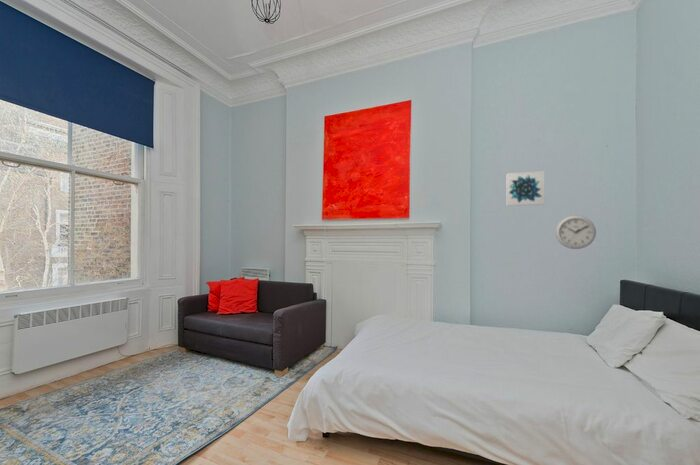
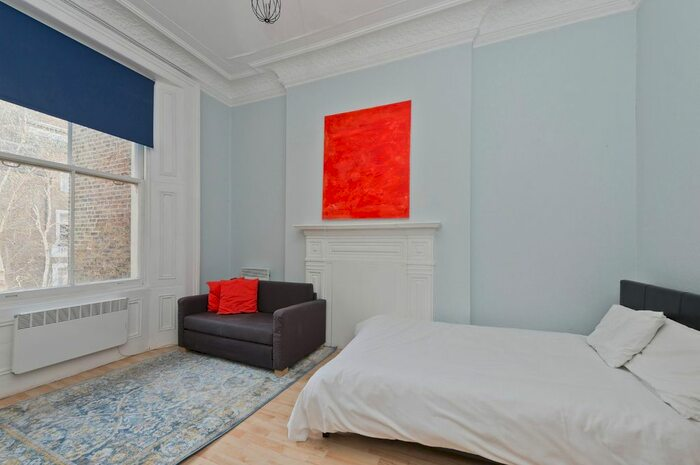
- wall art (525, 188)
- wall clock (575, 232)
